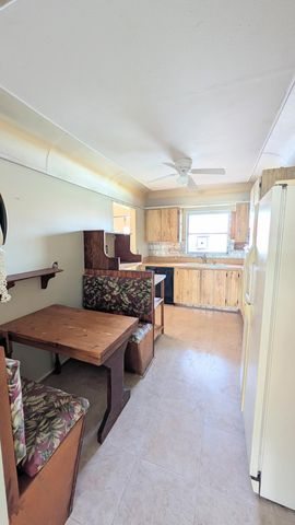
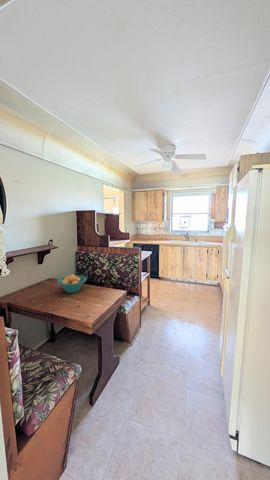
+ fruit bowl (72, 282)
